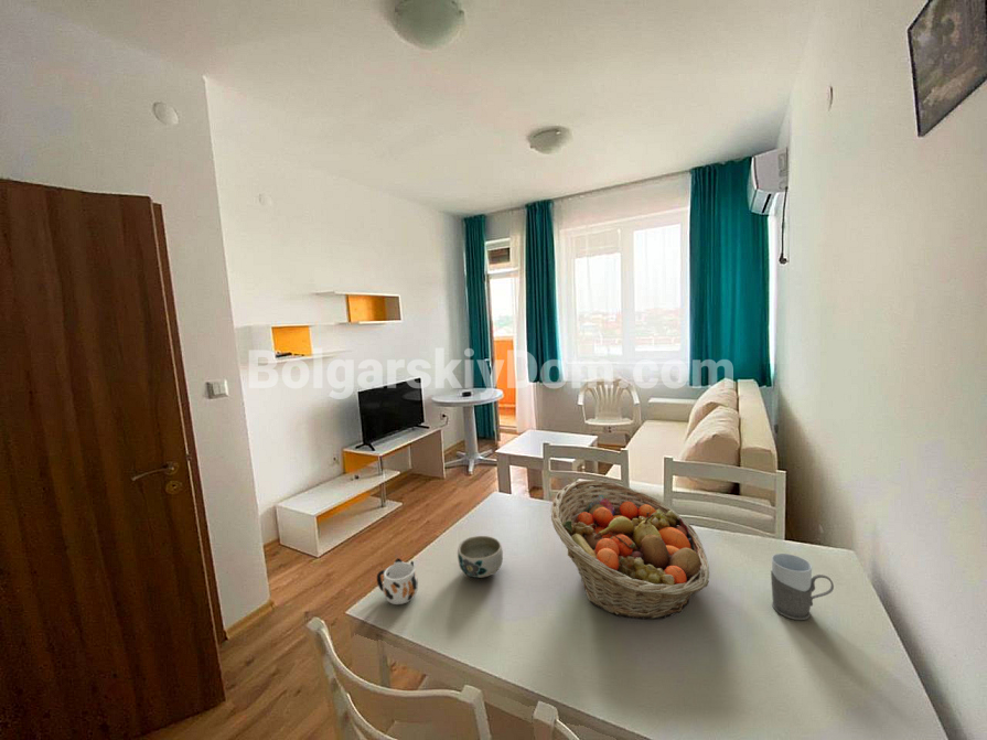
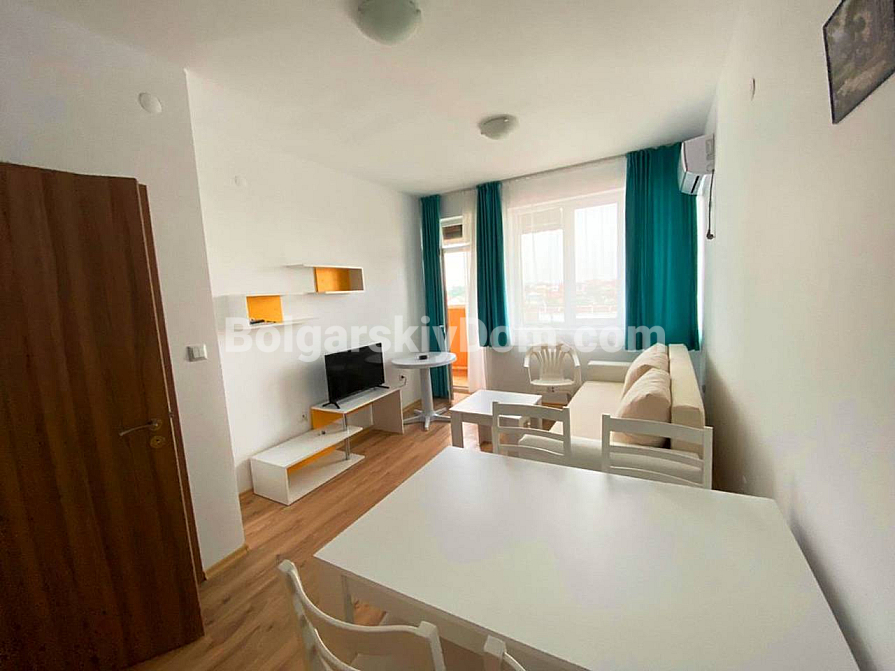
- mug (396, 580)
- mug (801, 587)
- bowl (480, 558)
- fruit basket (626, 539)
